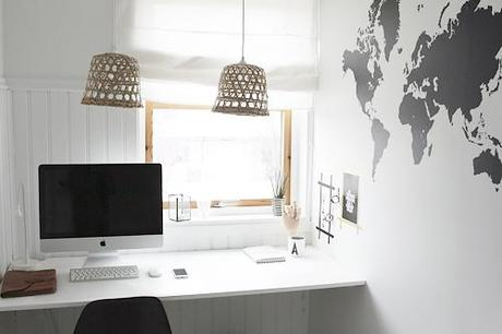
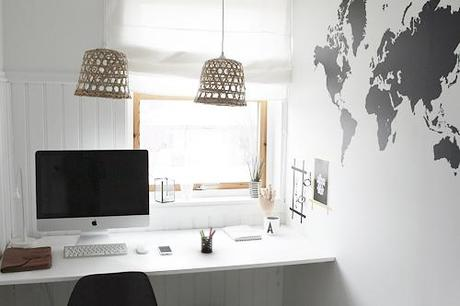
+ pen holder (206, 239)
